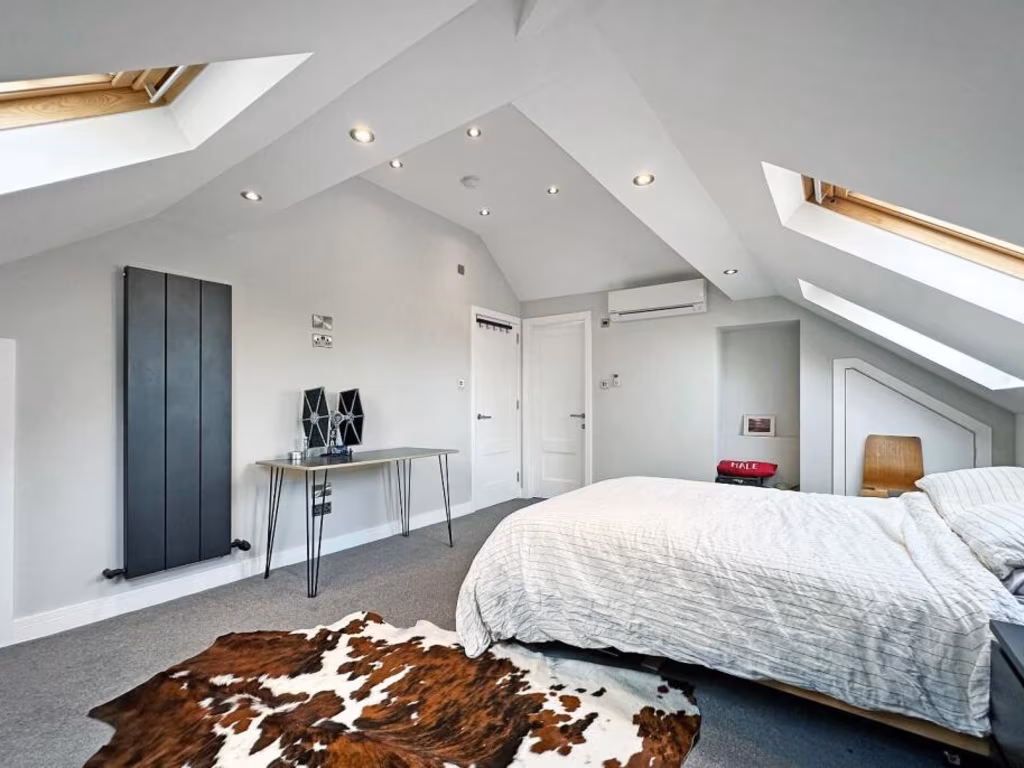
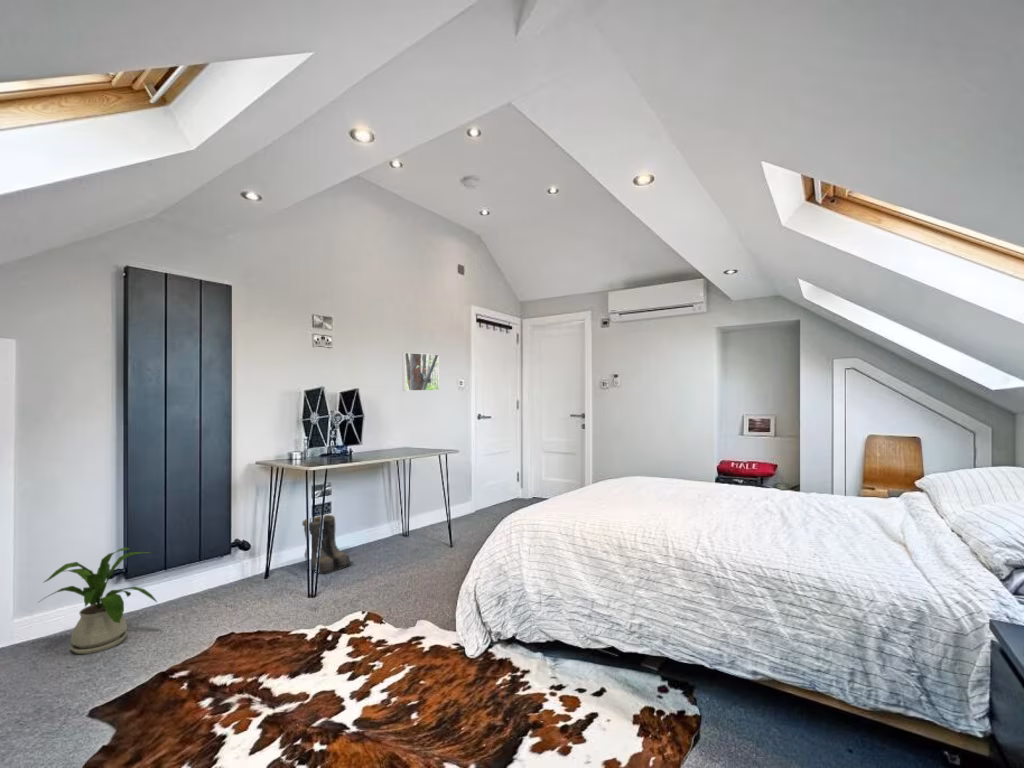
+ boots (325, 542)
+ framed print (421, 372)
+ house plant (100, 591)
